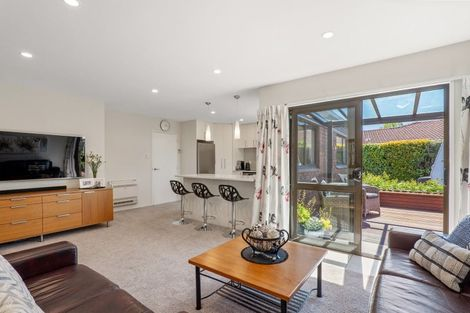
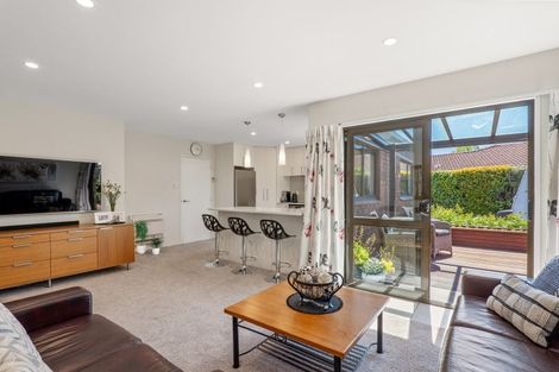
+ potted plant (147, 235)
